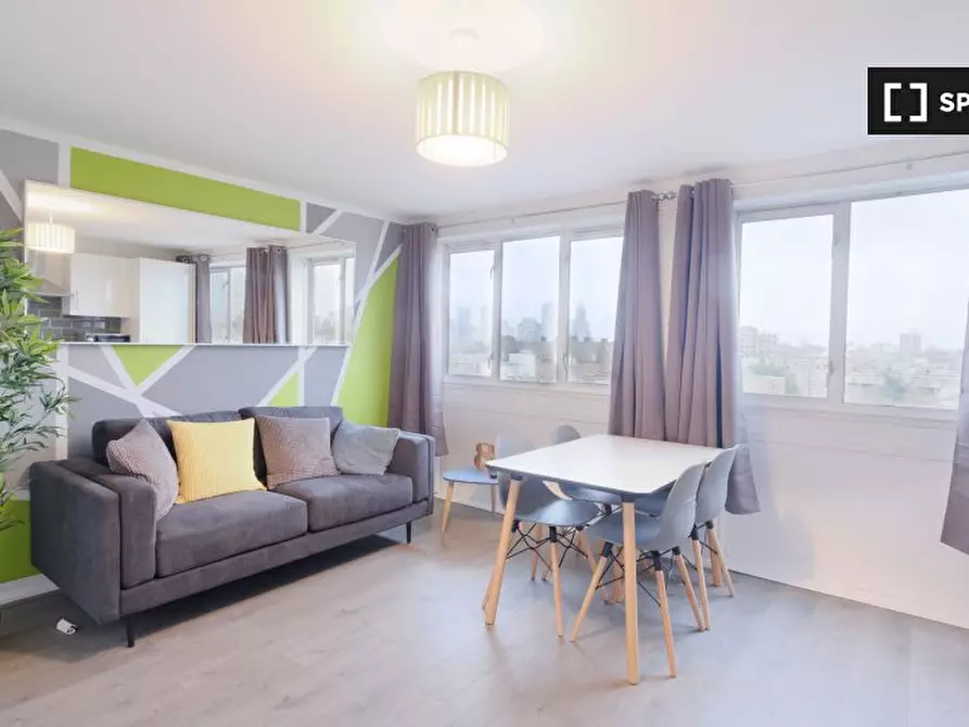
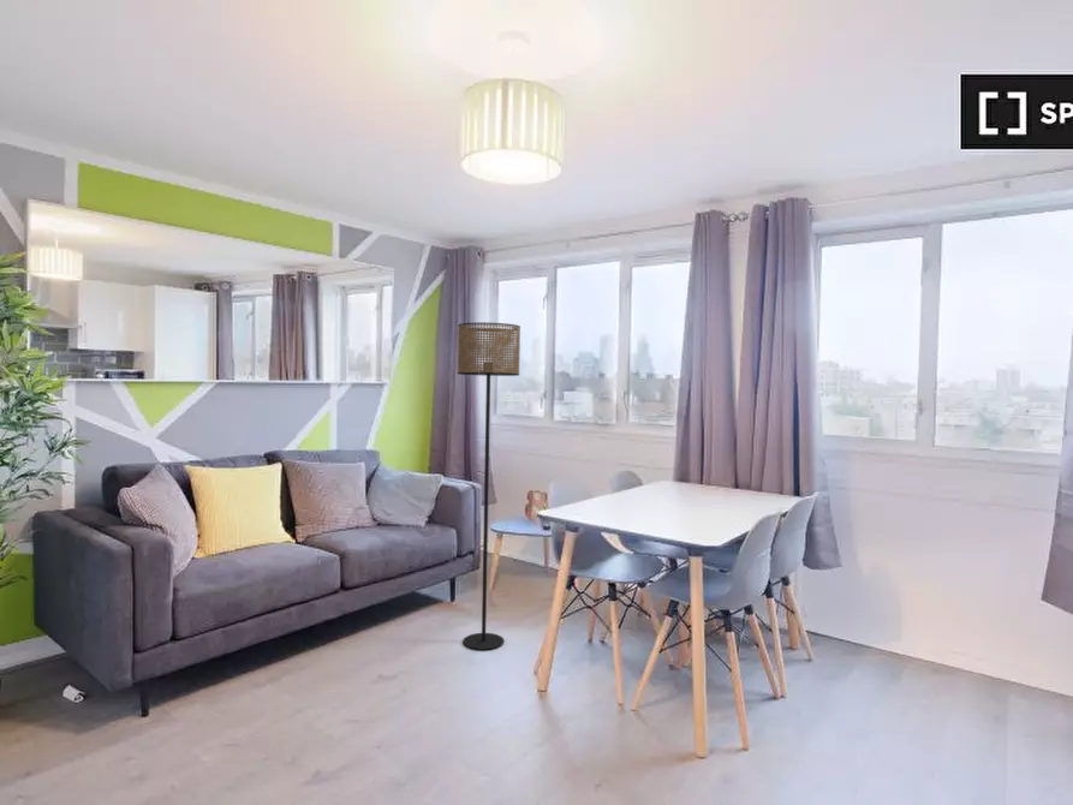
+ floor lamp (485, 484)
